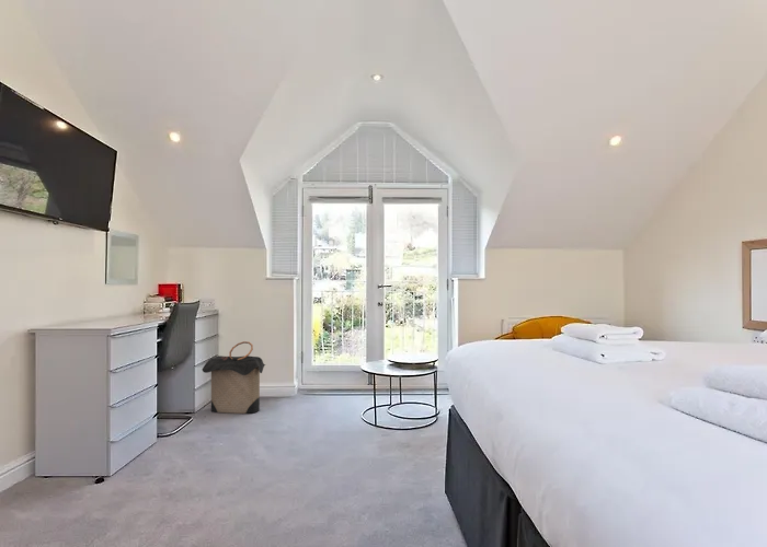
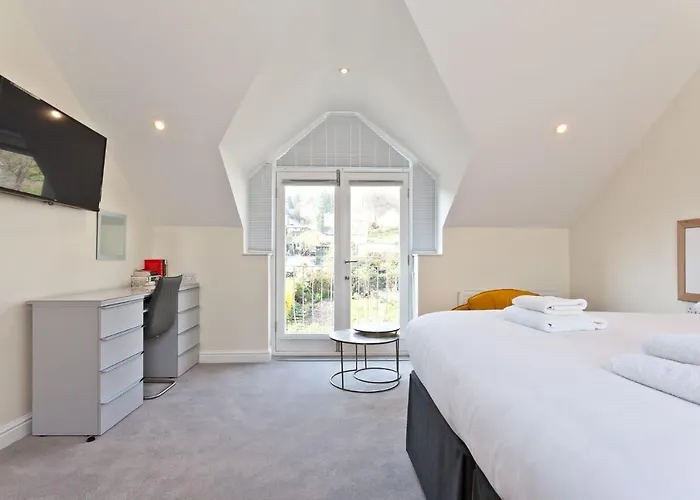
- laundry hamper (233, 376)
